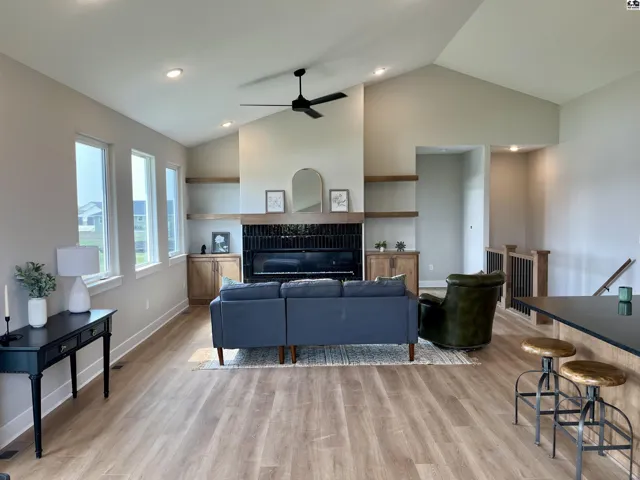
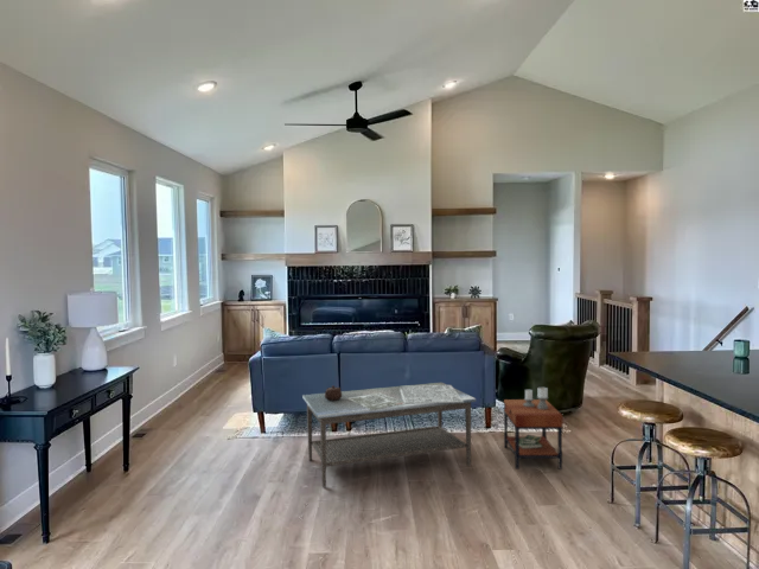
+ side table (531, 422)
+ coffee table (389, 416)
